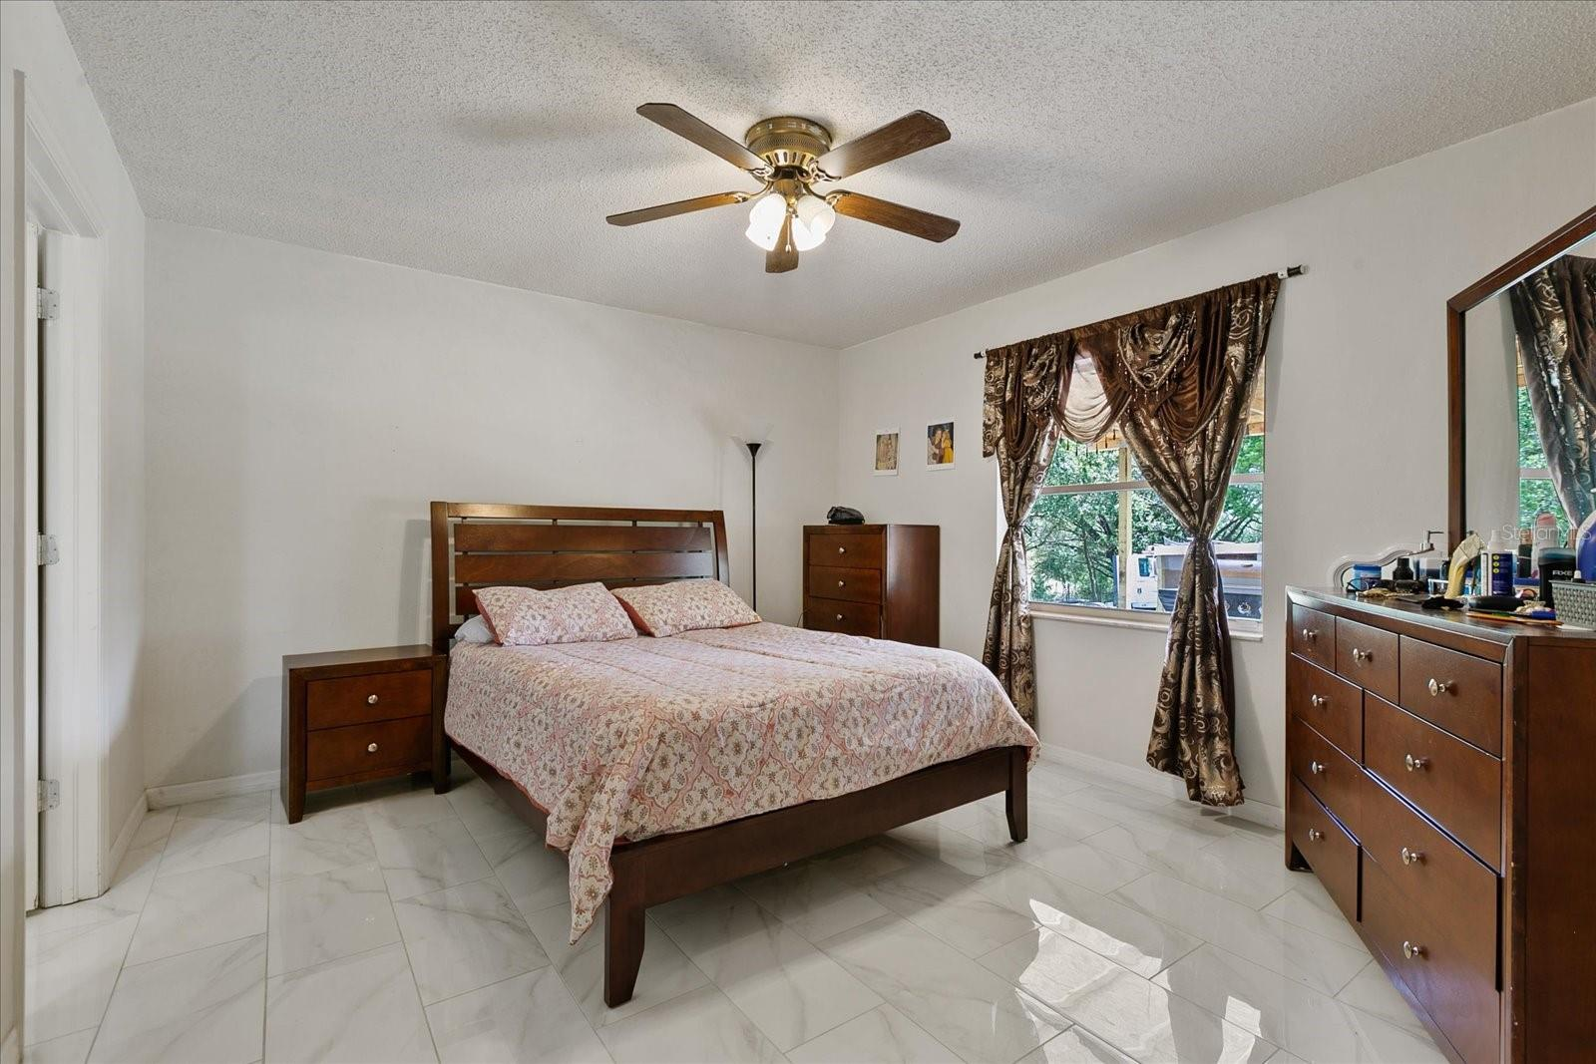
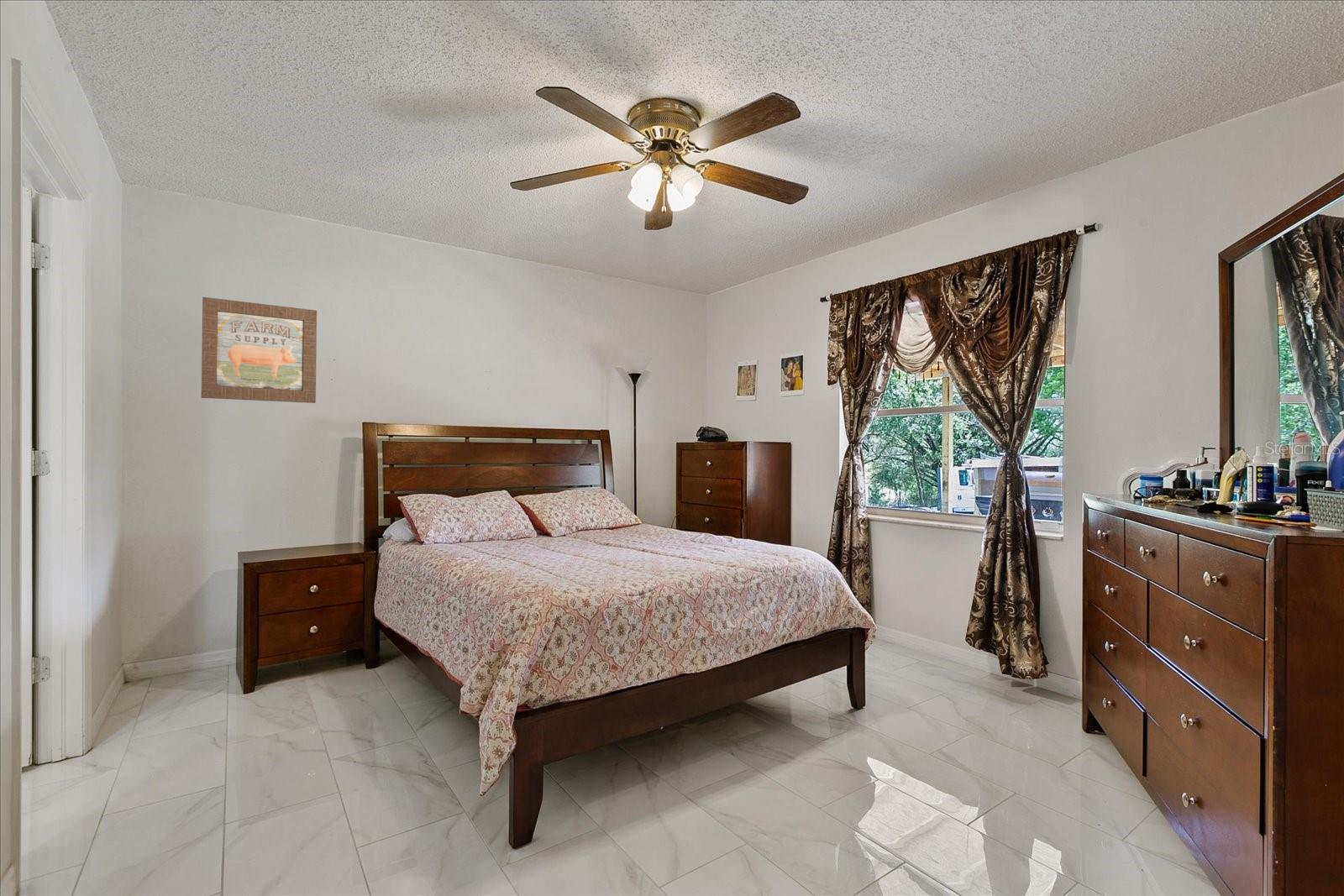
+ wall art (261, 352)
